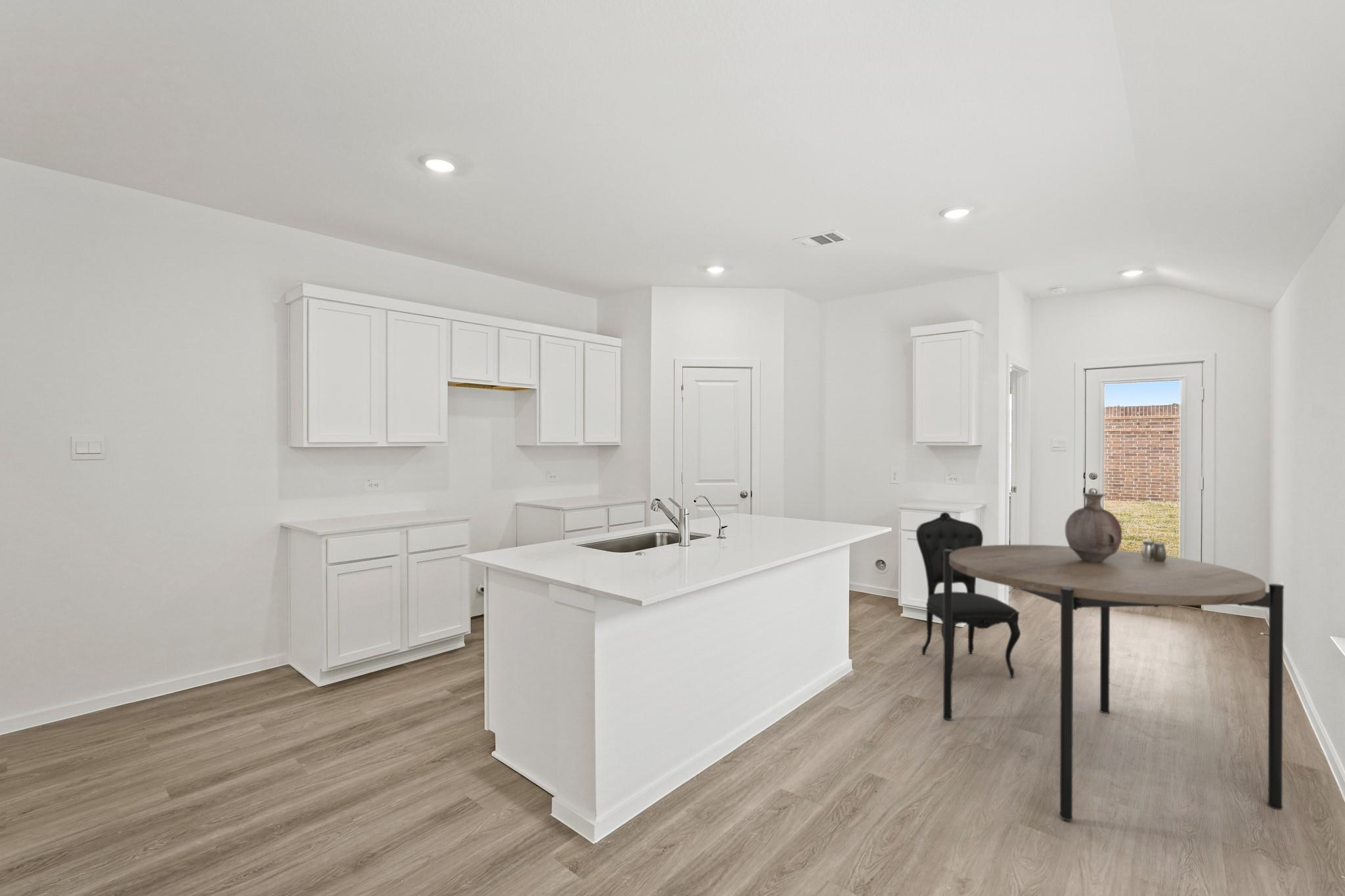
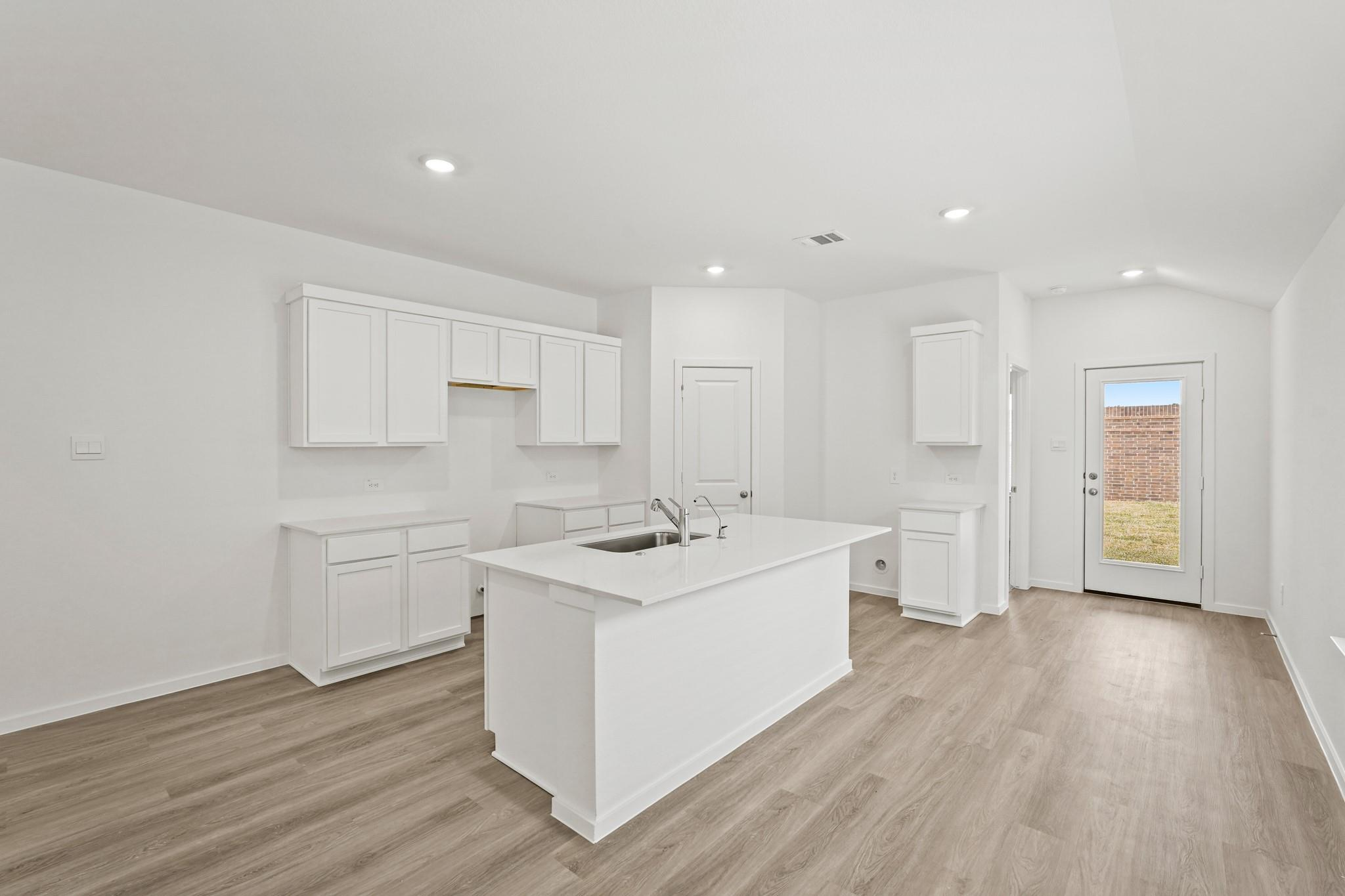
- dining chair (961, 592)
- vase (1093, 526)
- dining table (1100, 660)
- salt and pepper shaker (1153, 550)
